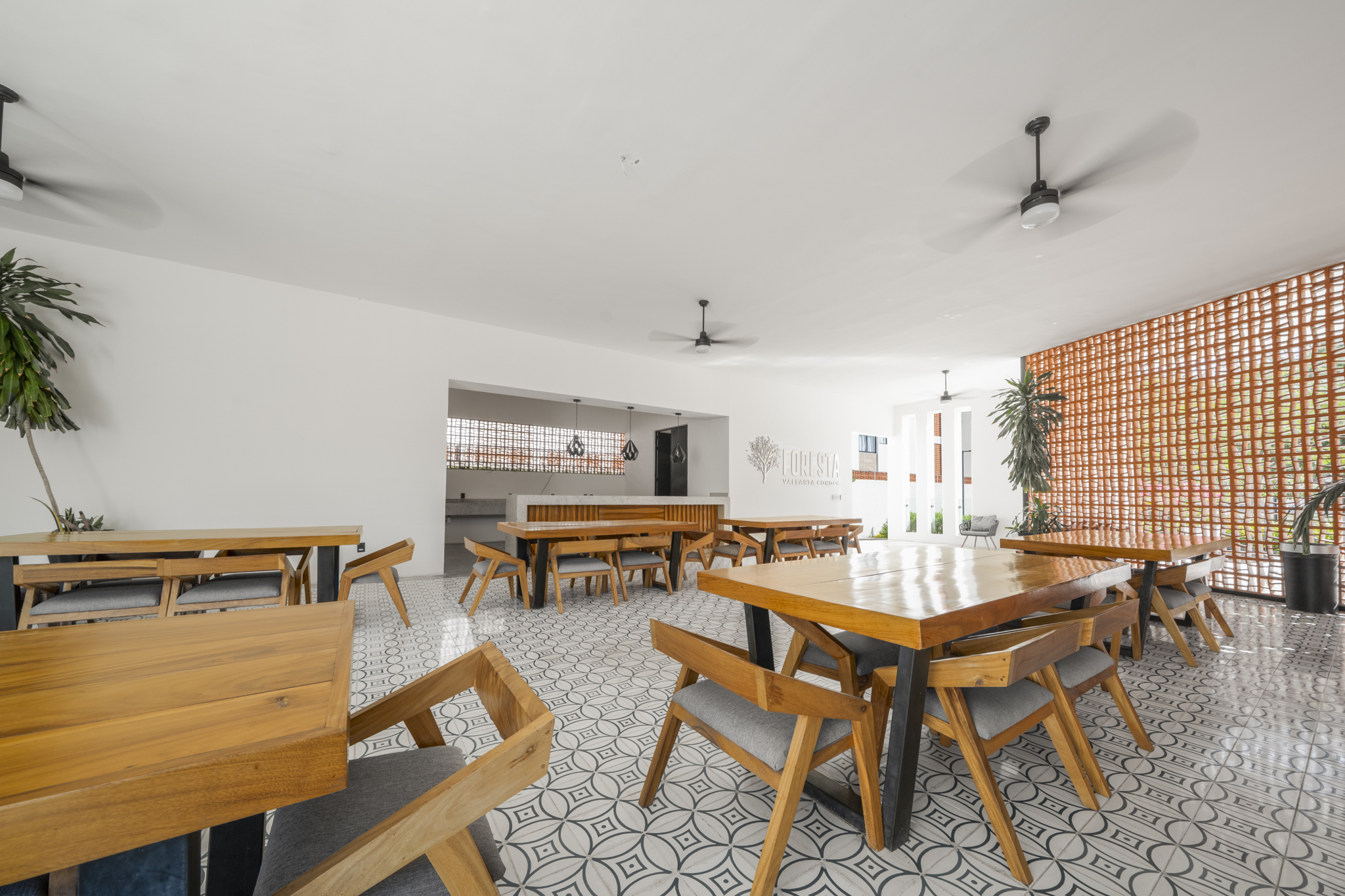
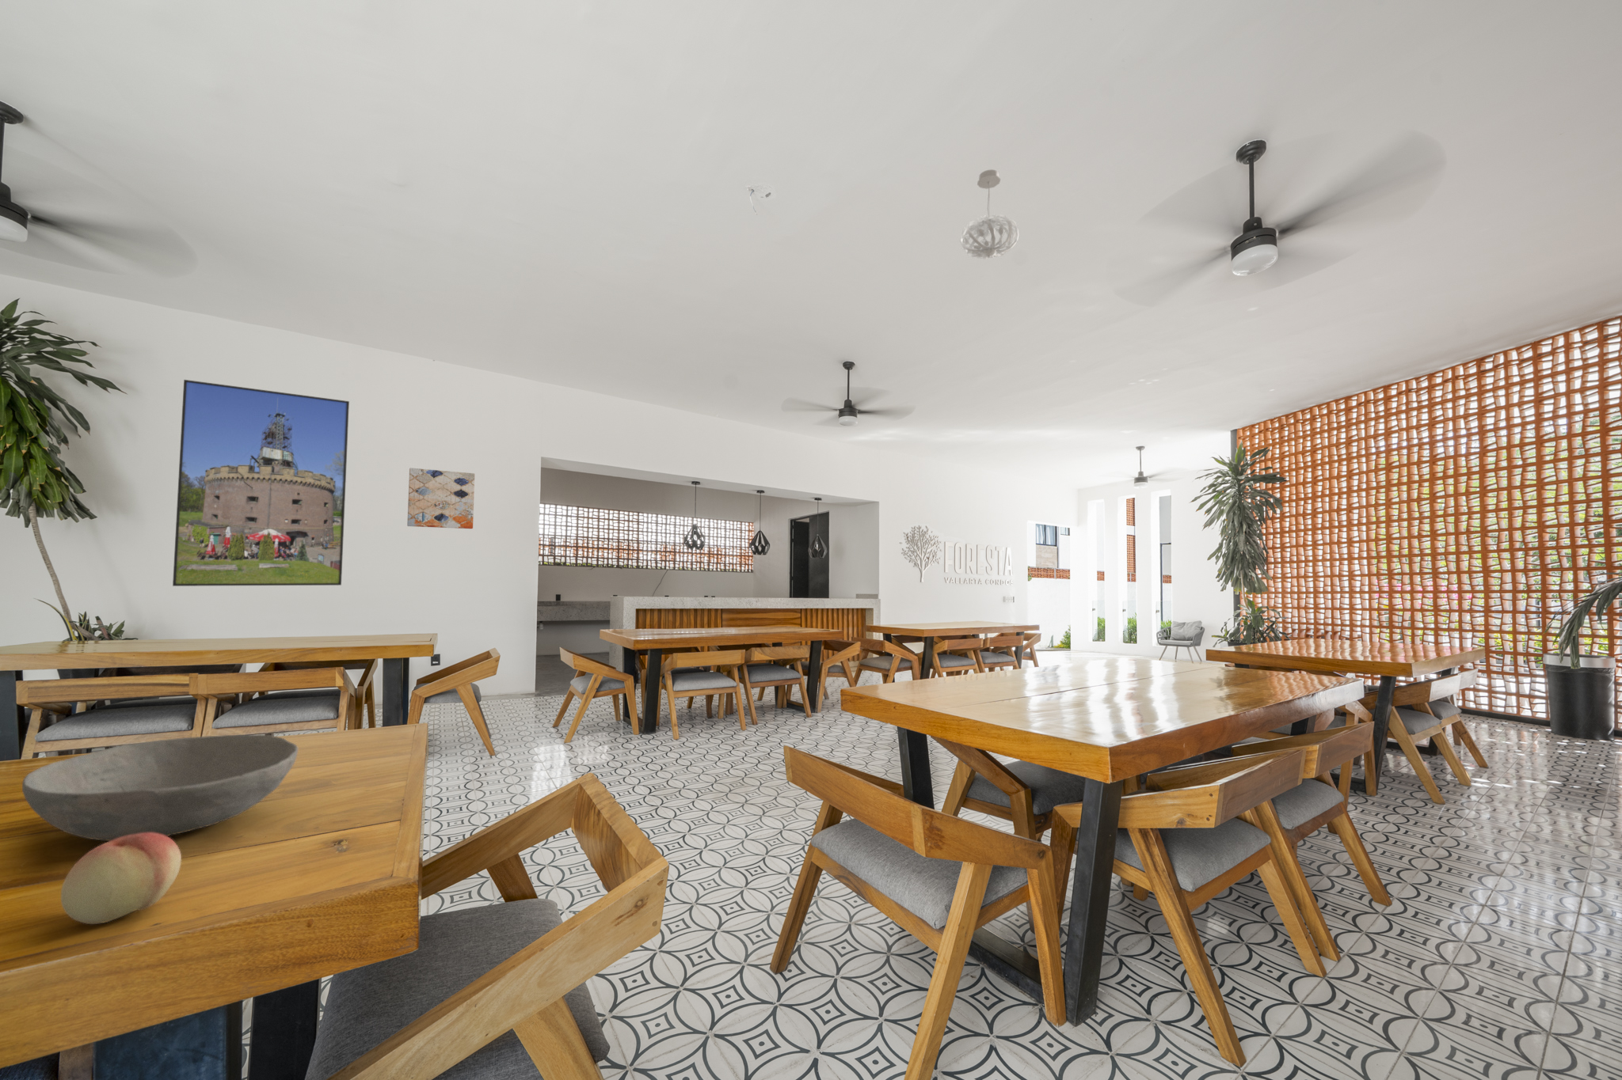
+ fruit (125, 875)
+ bowl (171, 791)
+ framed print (267, 487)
+ wall art (441, 499)
+ pendant light (989, 216)
